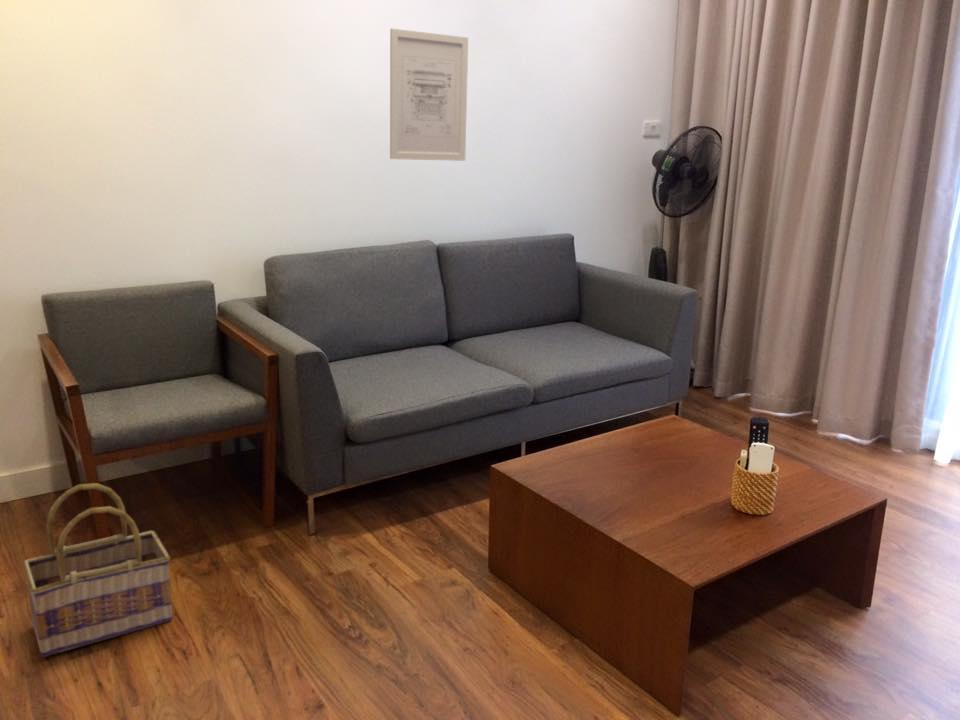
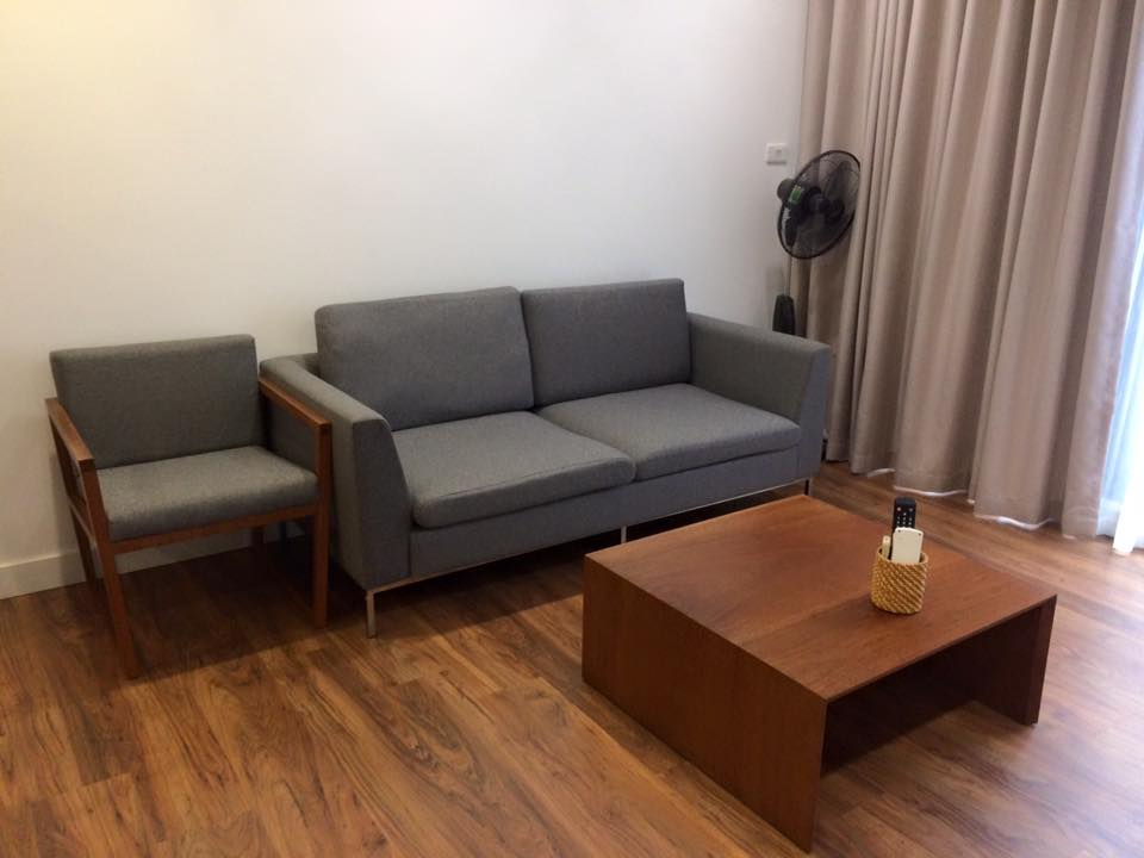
- basket (97, 560)
- wall art (429, 97)
